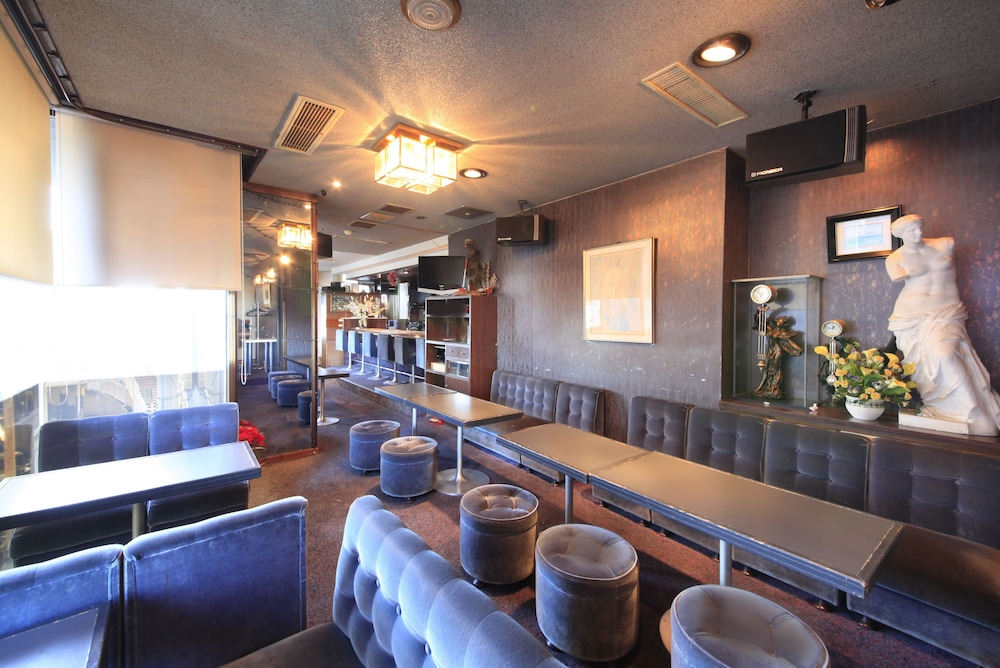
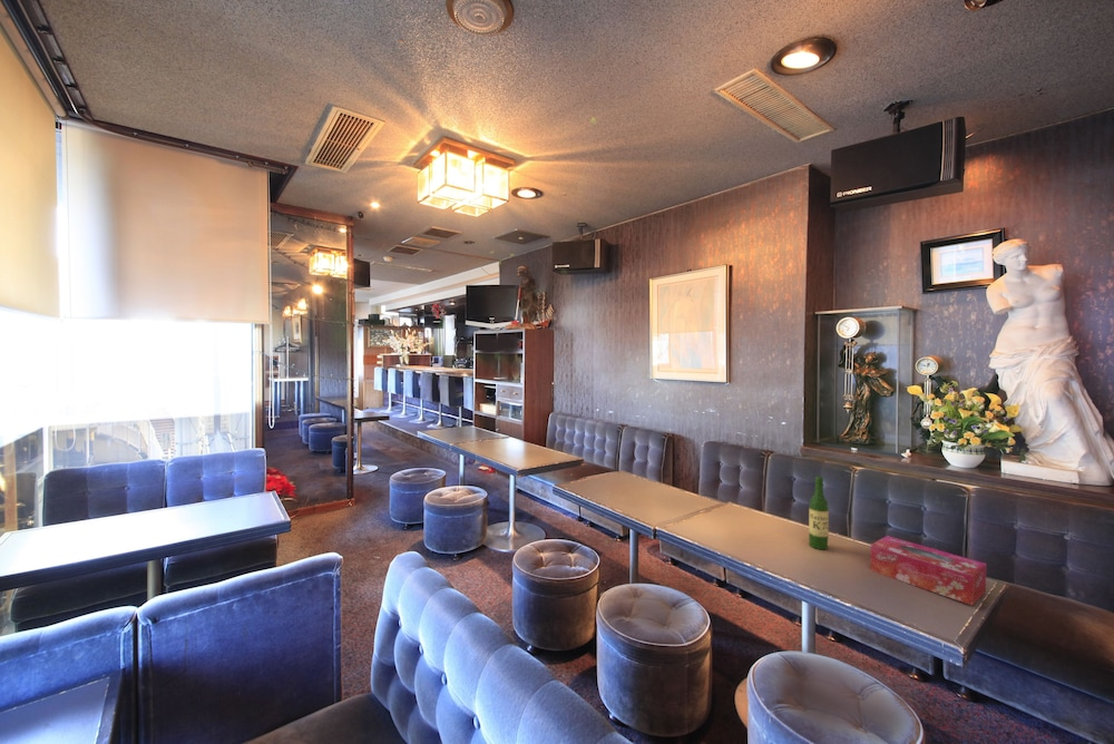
+ wine bottle (818, 511)
+ tissue box (925, 567)
